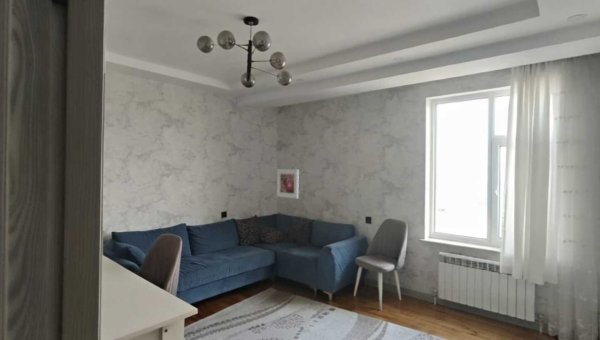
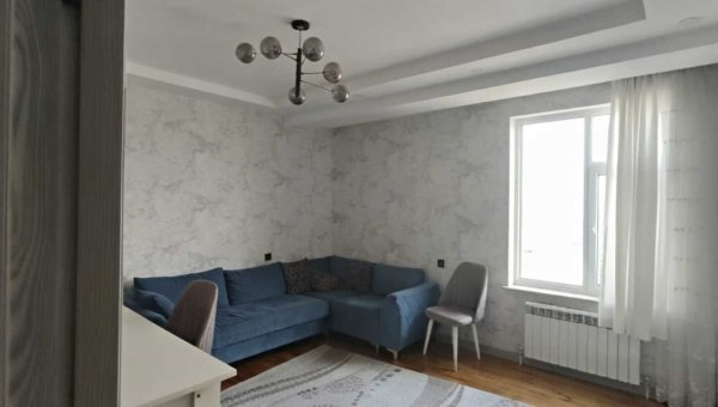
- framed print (287, 183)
